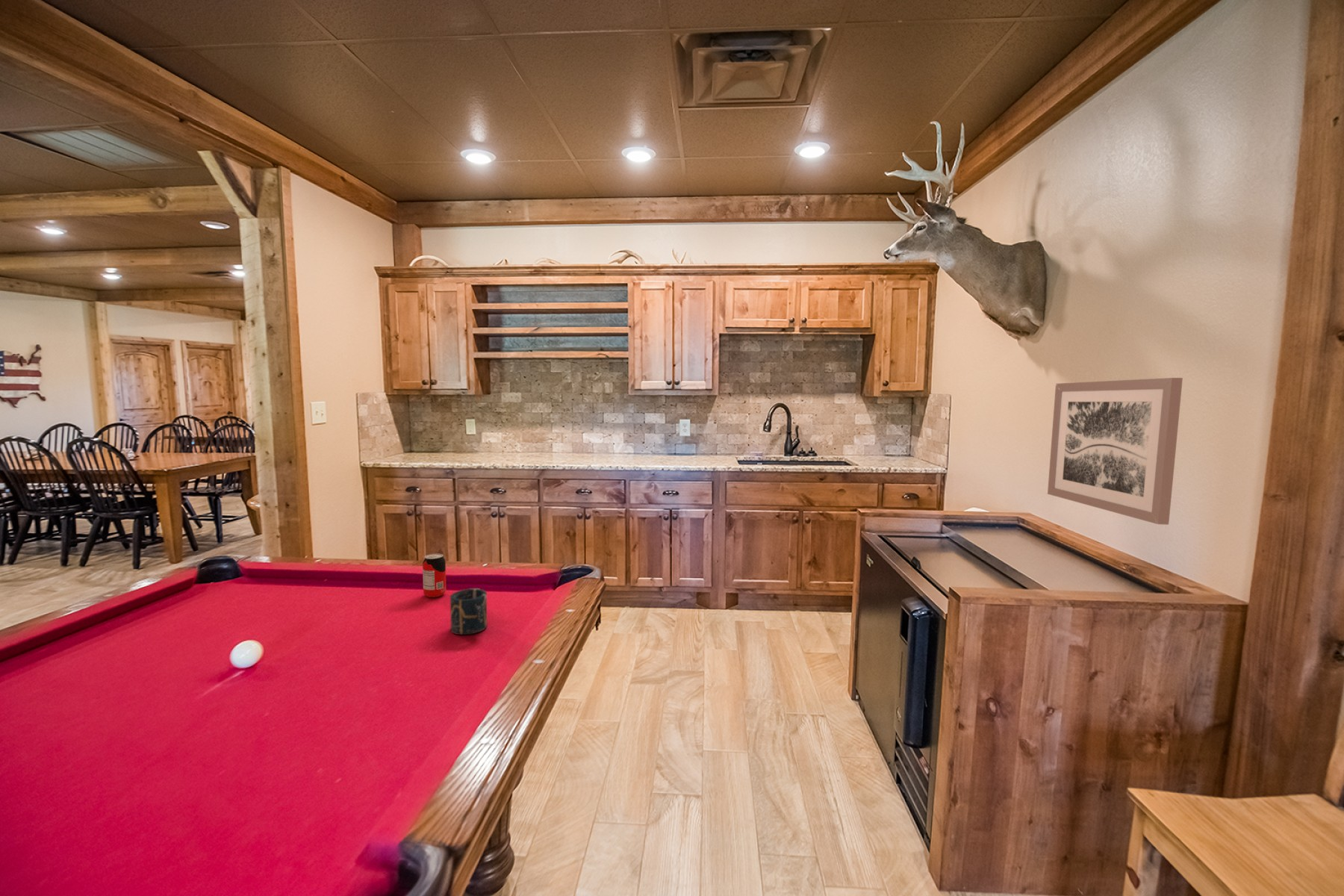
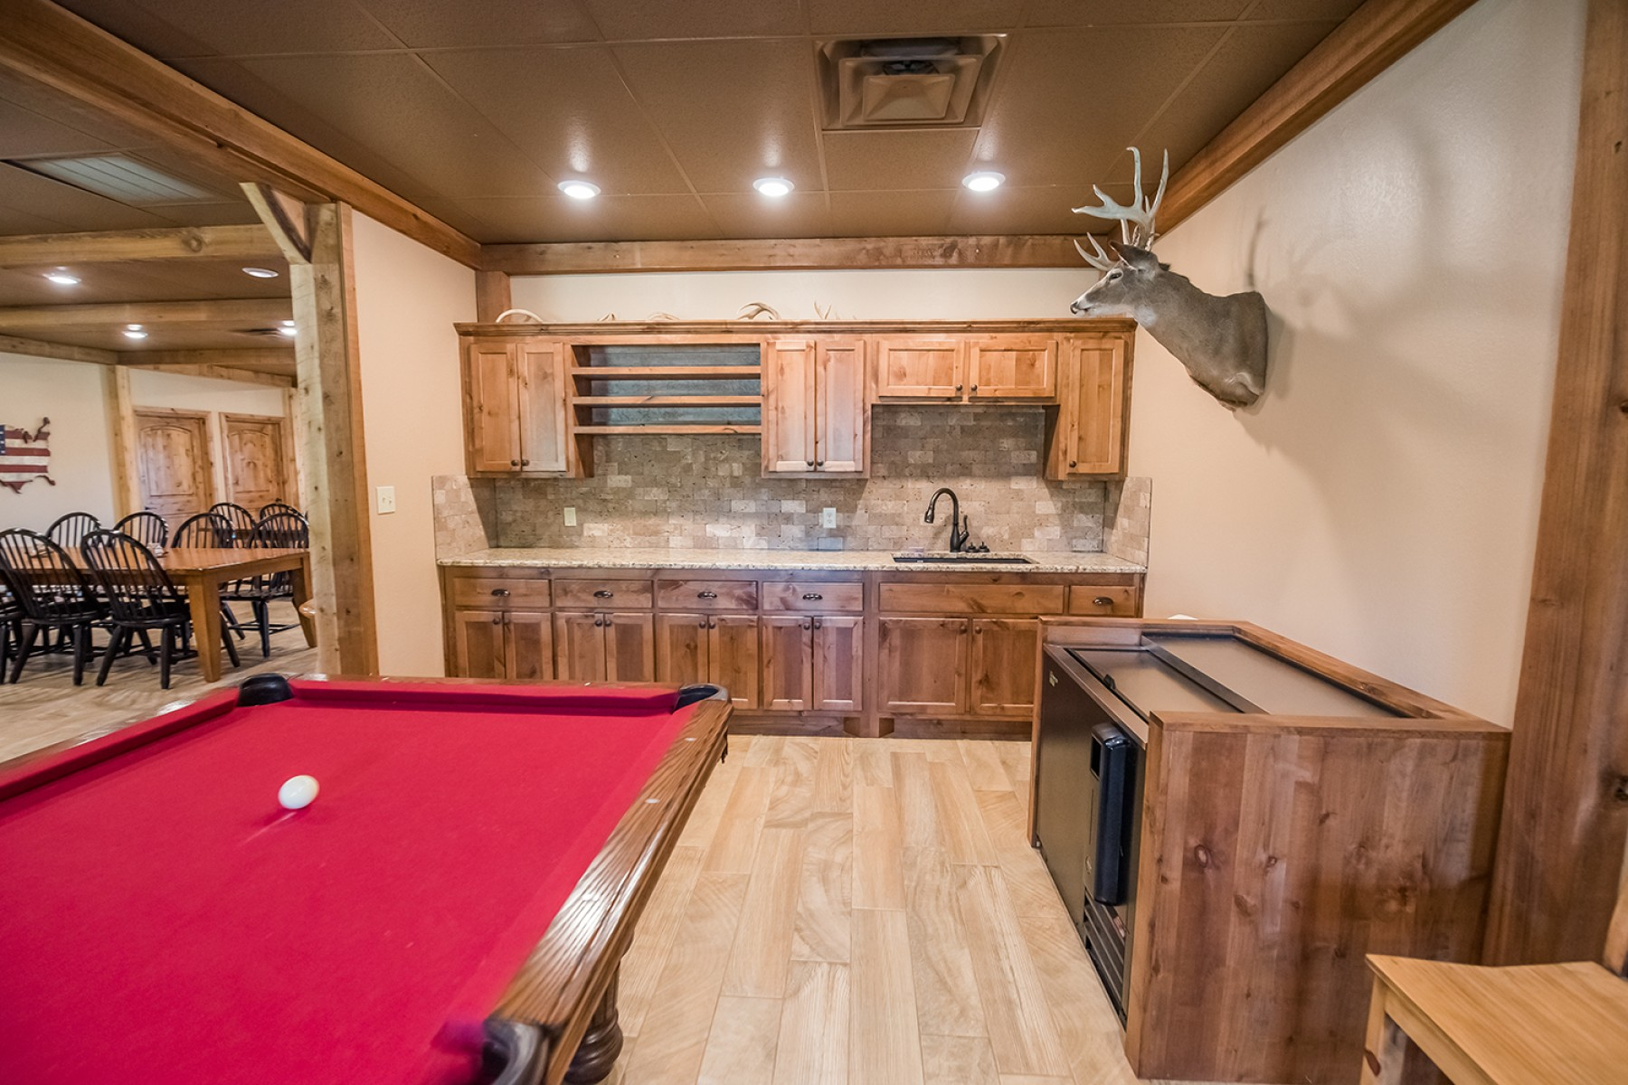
- wall art (1104, 444)
- cup (471, 612)
- beverage can (434, 575)
